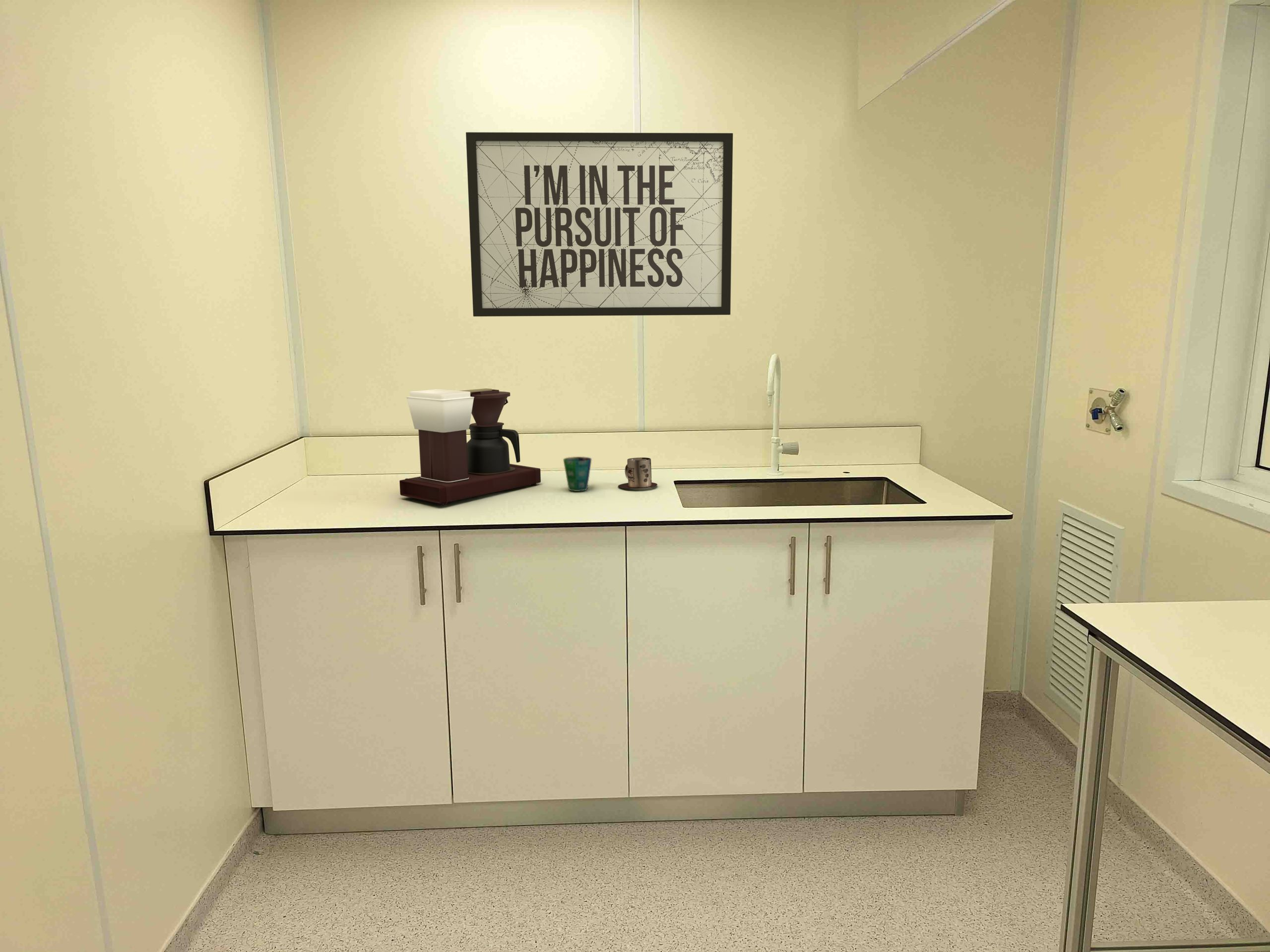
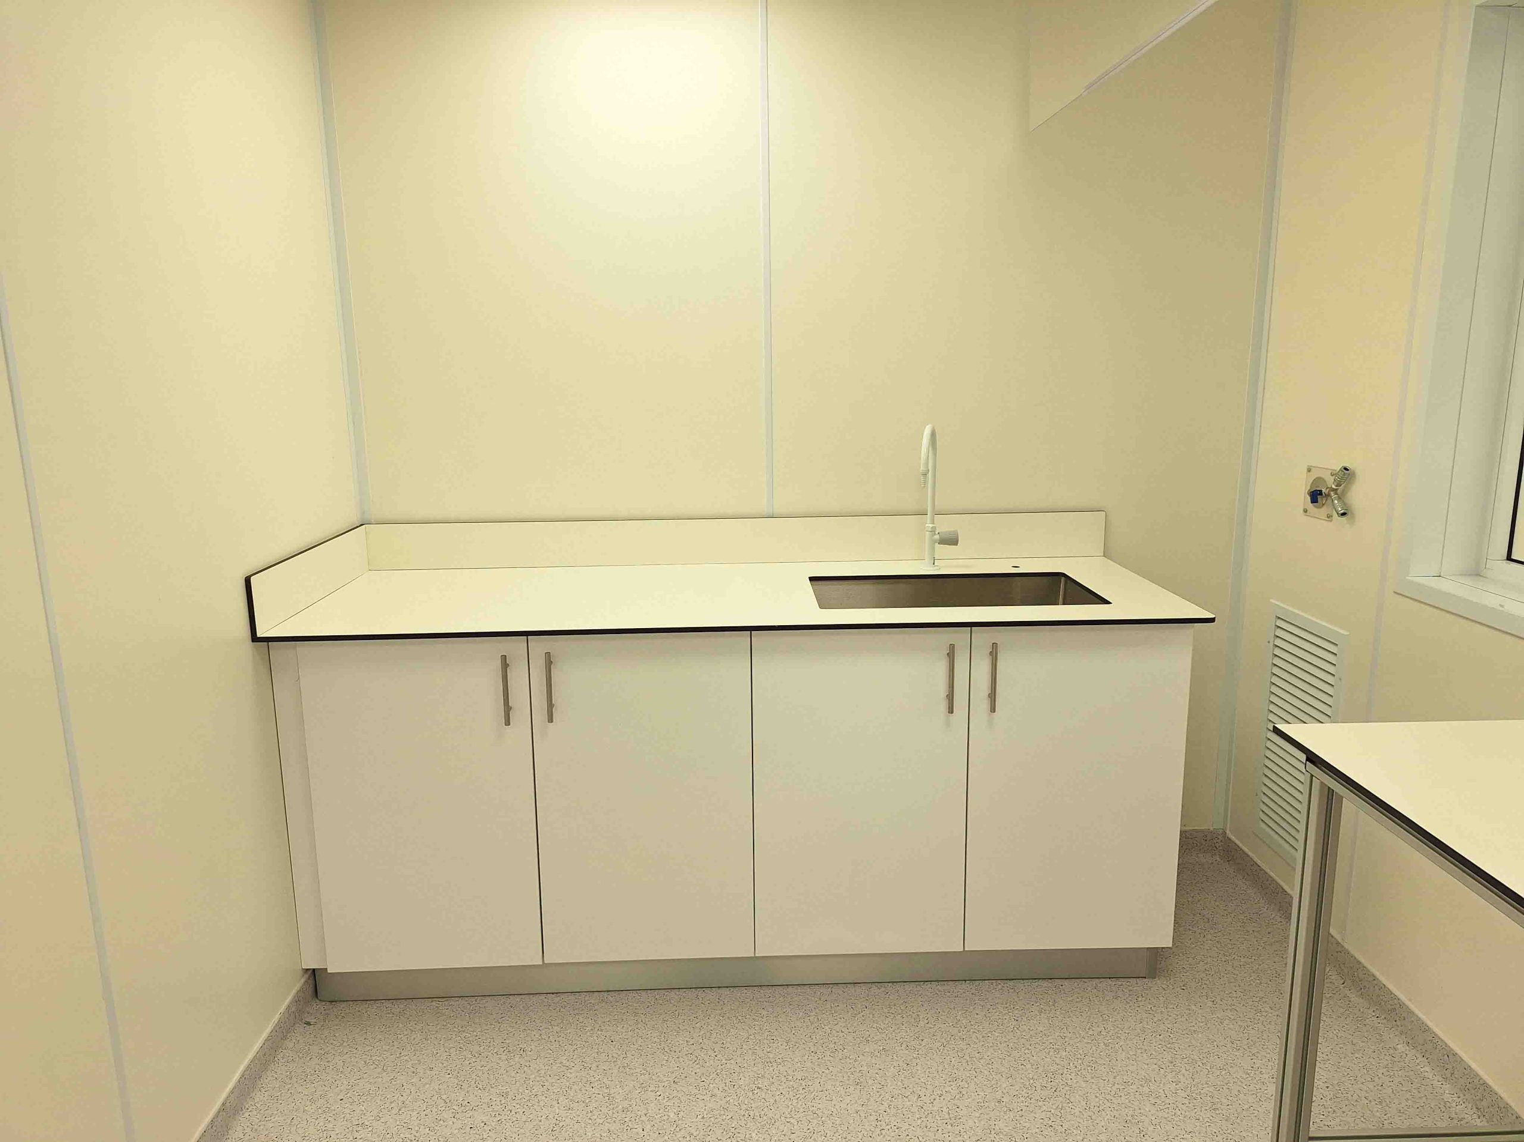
- mirror (601, 226)
- coffee maker (471, 440)
- cup (579, 474)
- mug (637, 472)
